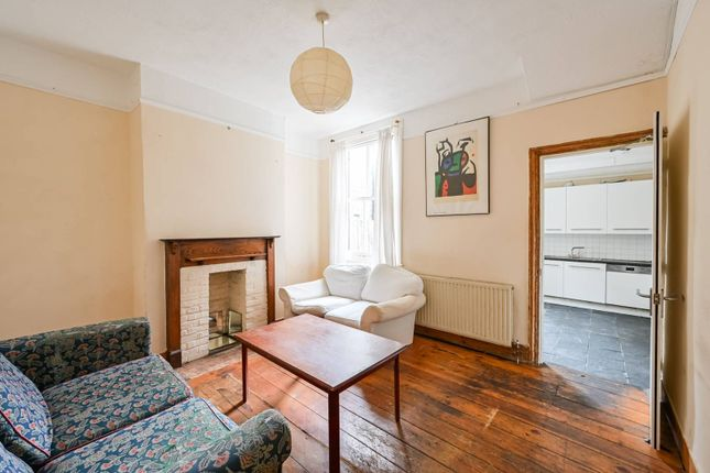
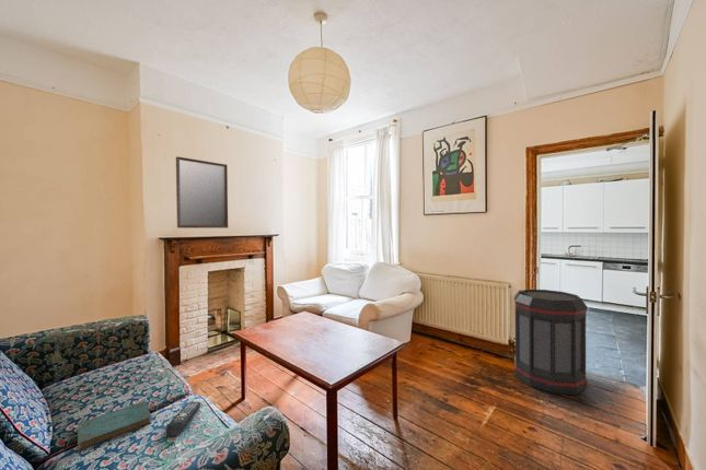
+ book (115, 422)
+ remote control (184, 415)
+ home mirror (202, 195)
+ trash can (547, 336)
